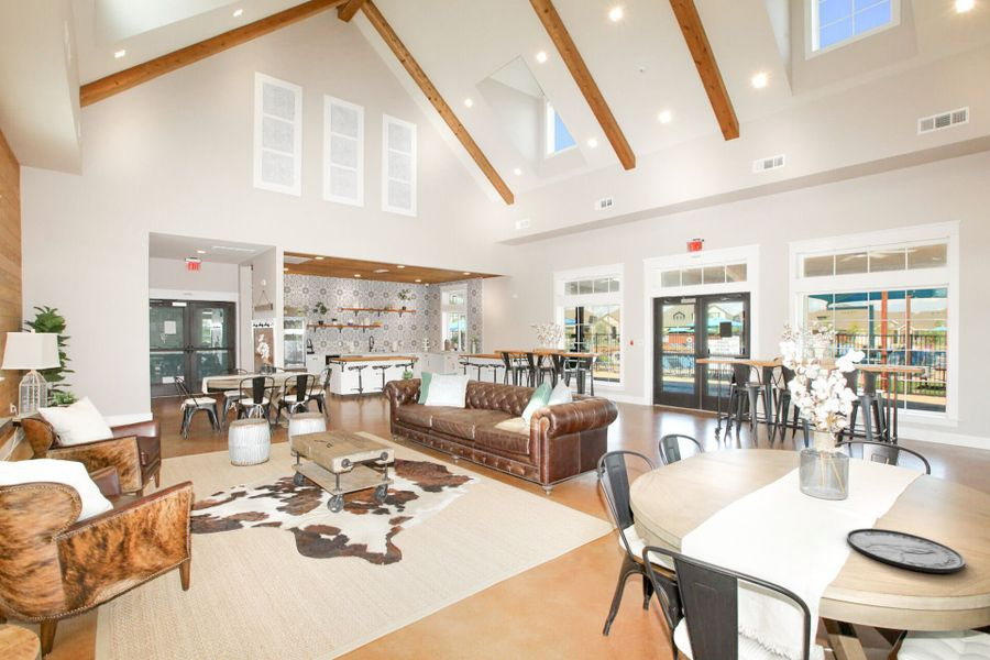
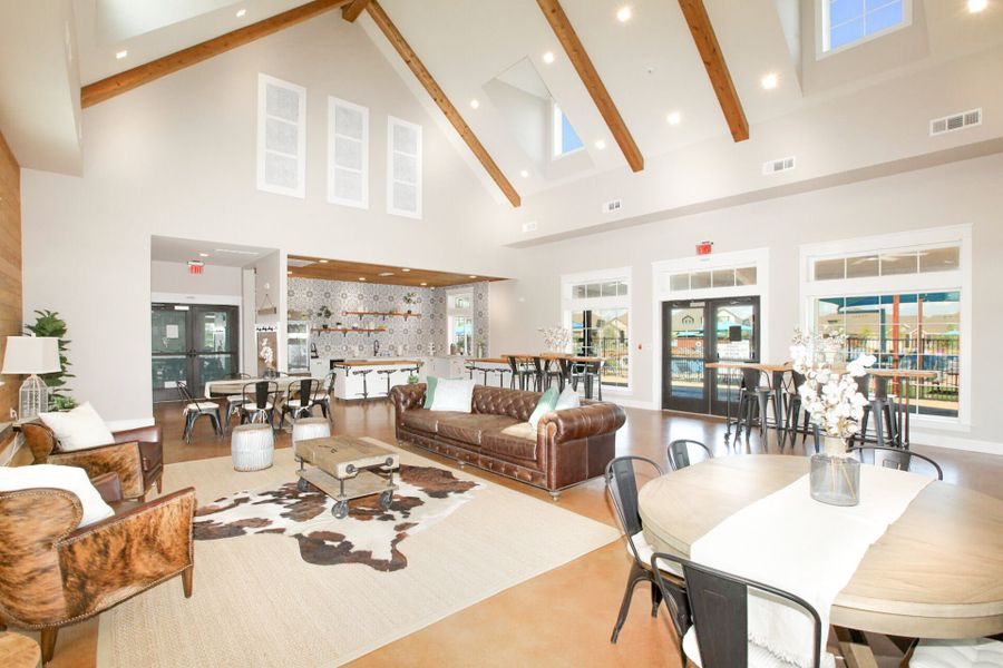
- plate (902, 548)
